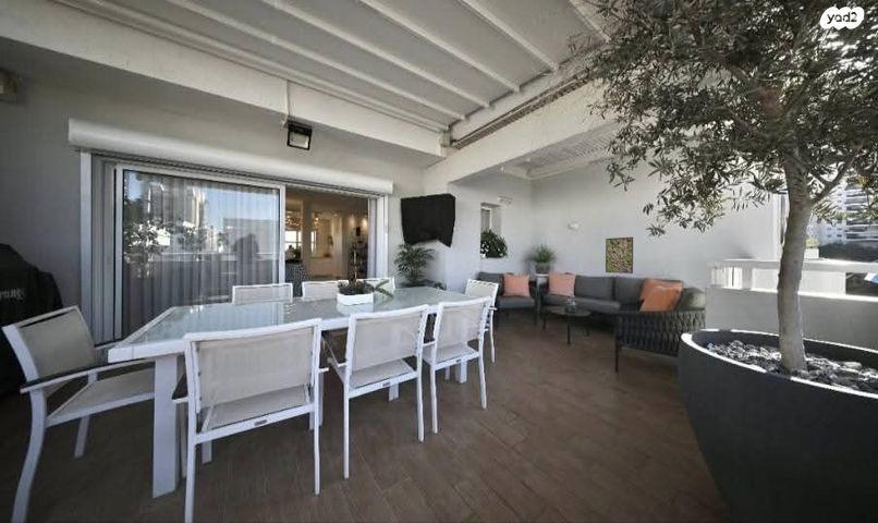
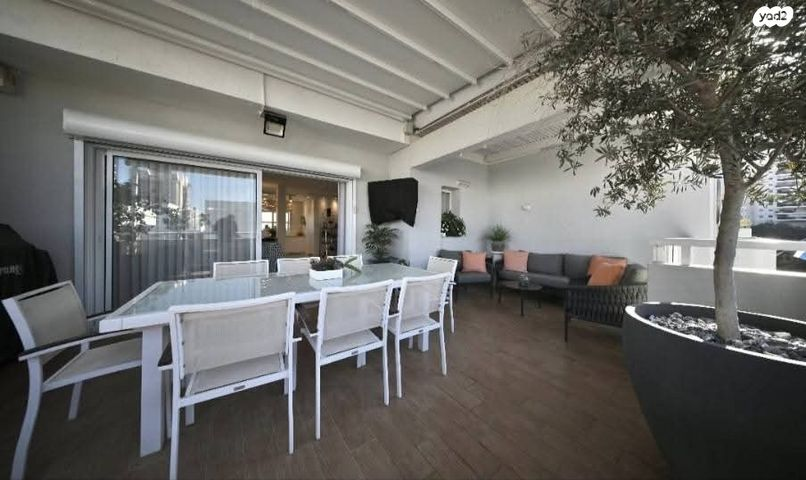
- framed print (619, 255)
